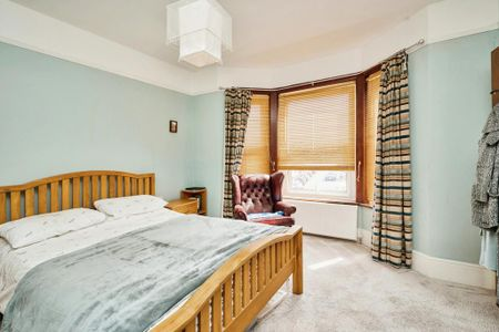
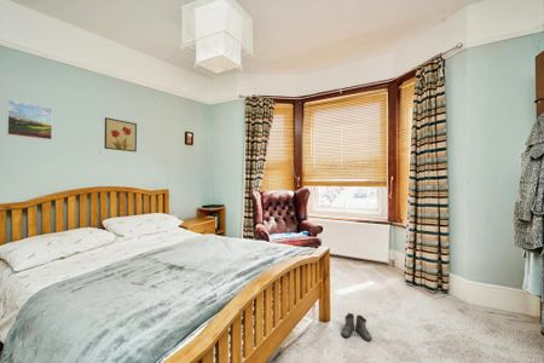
+ wall art (121, 136)
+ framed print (30, 120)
+ boots (355, 325)
